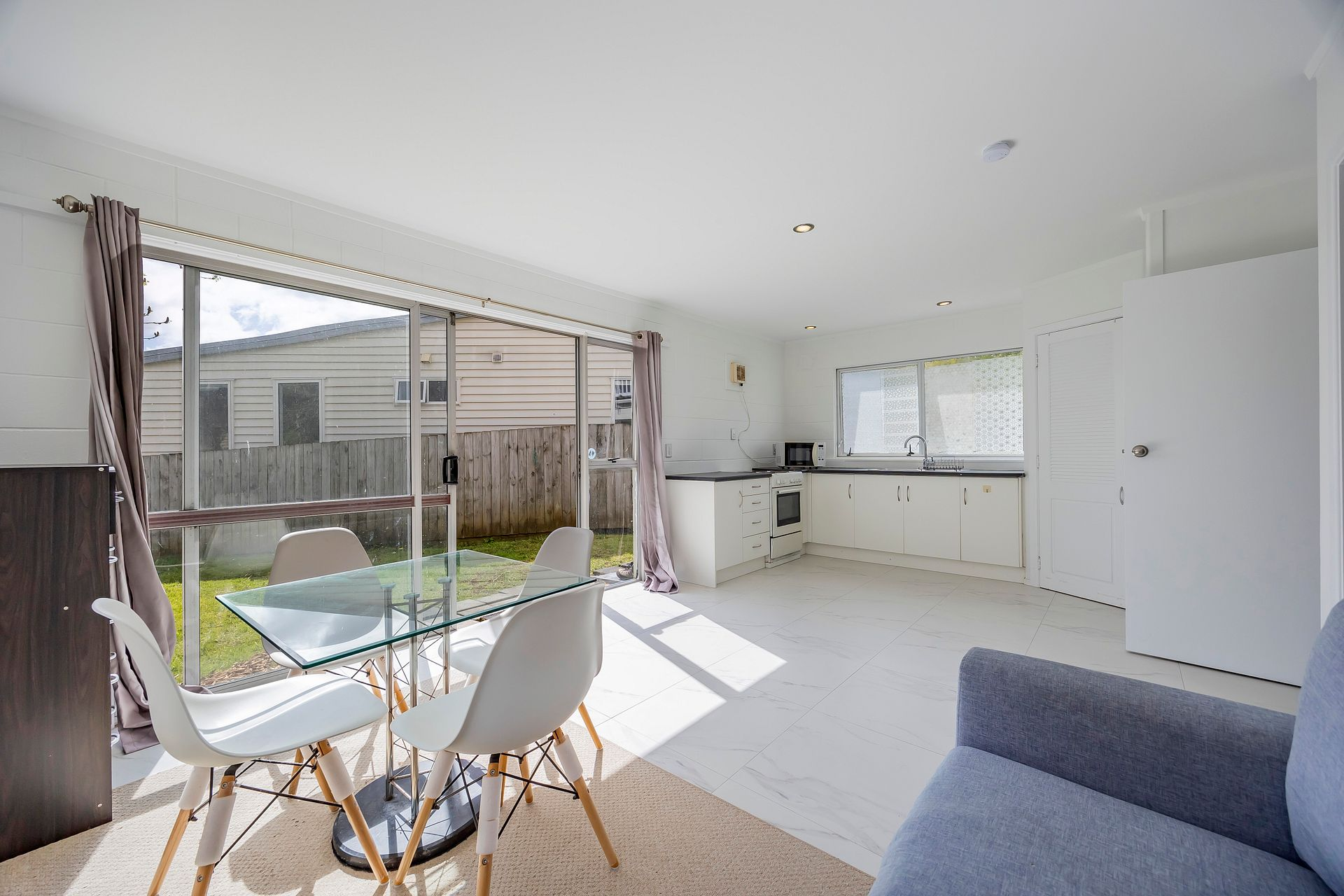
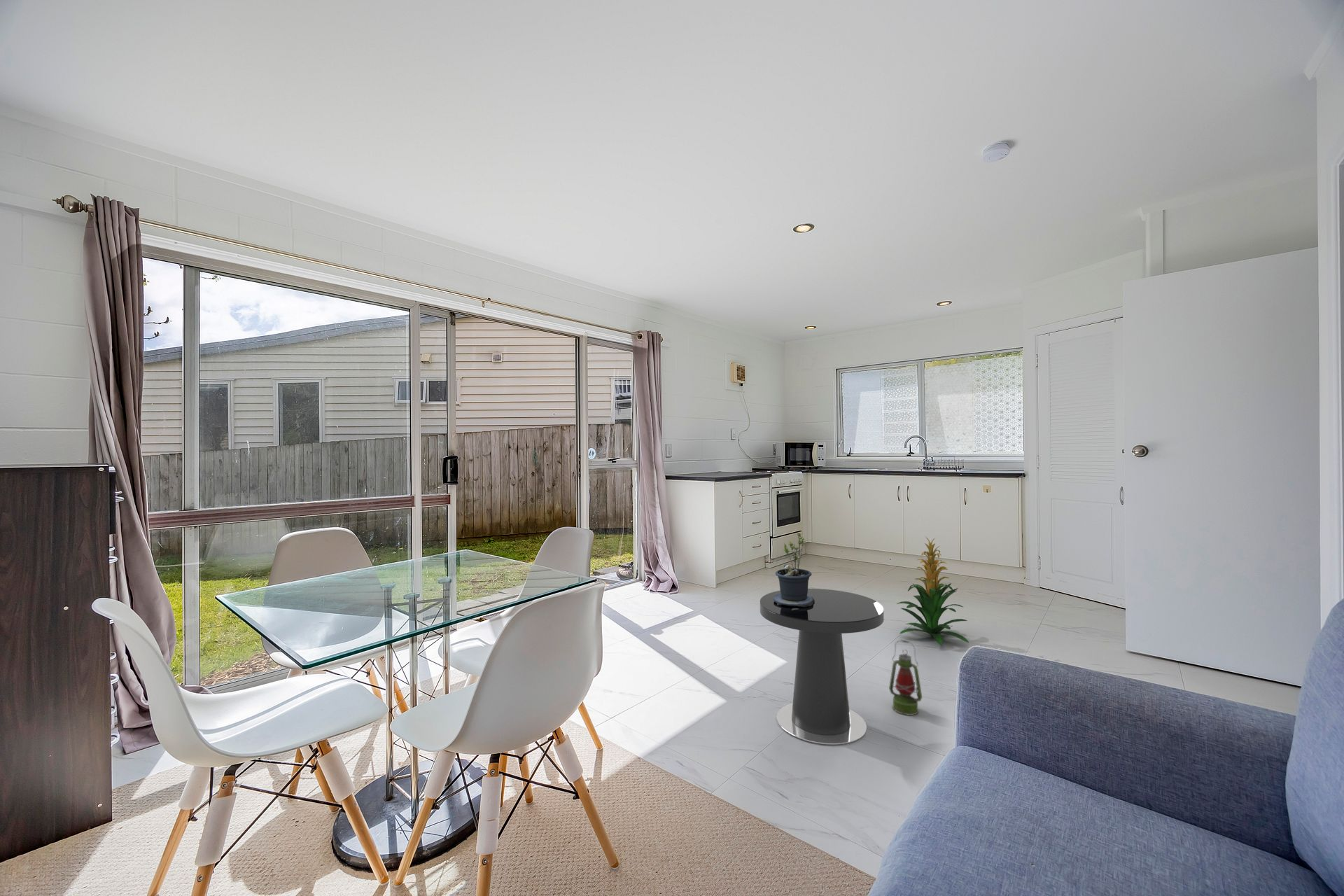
+ potted plant (792, 566)
+ side table (820, 662)
+ indoor plant (932, 586)
+ lantern (905, 675)
